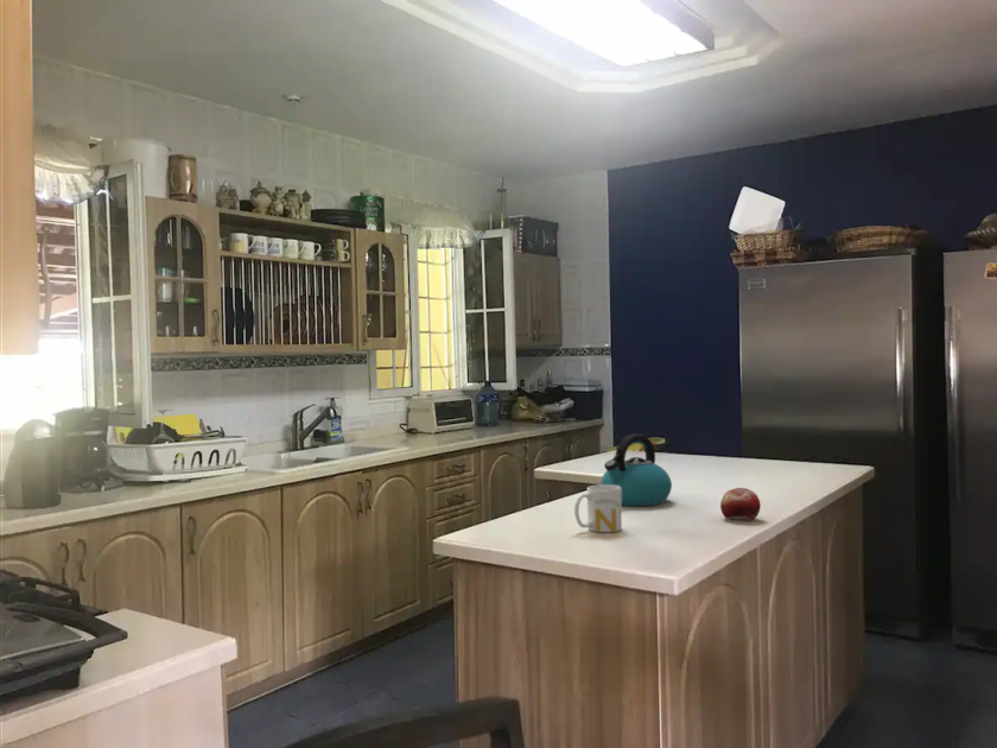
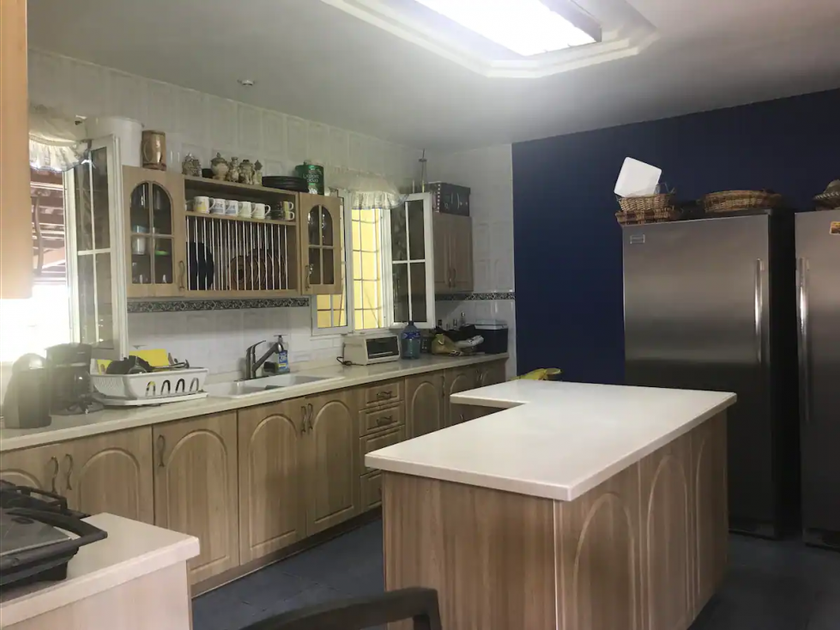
- mug (601, 508)
- fruit (741, 503)
- kettle (631, 468)
